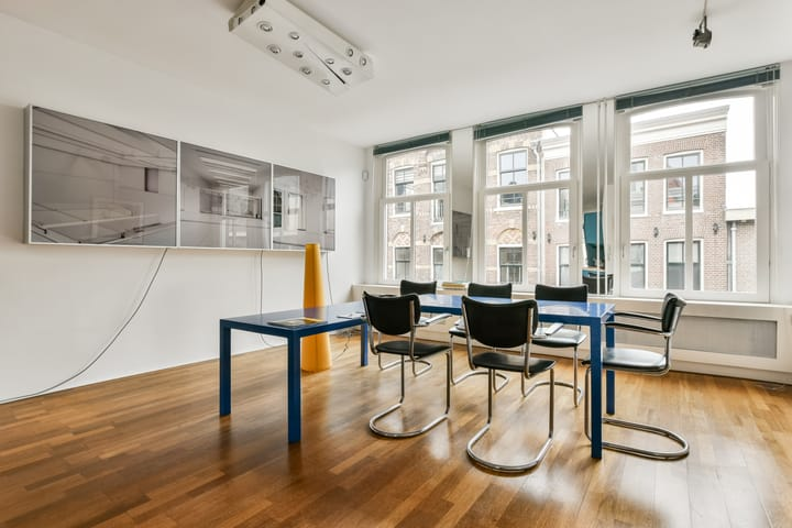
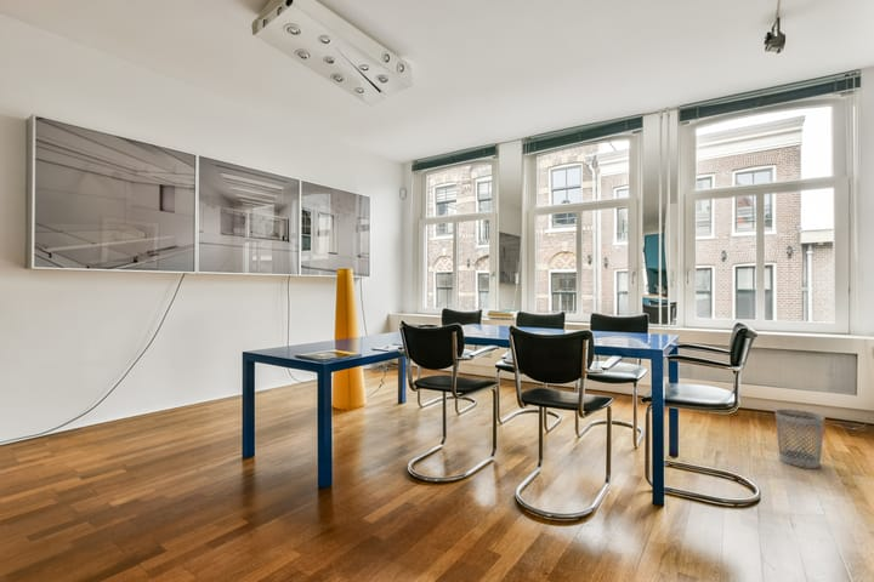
+ wastebasket (799, 438)
